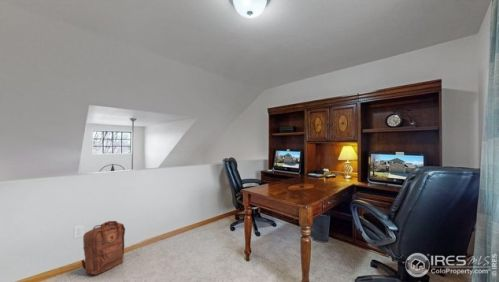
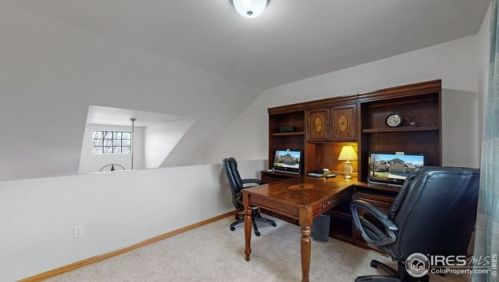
- backpack (104, 244)
